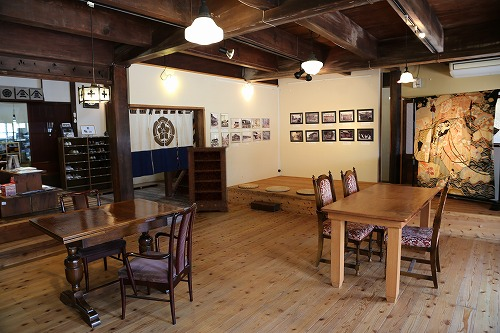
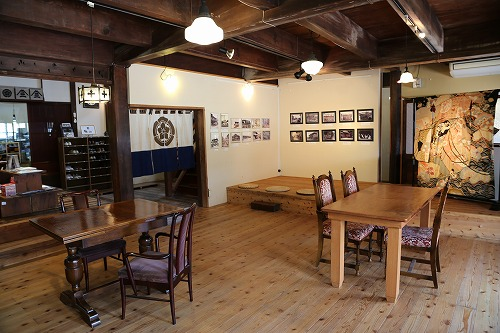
- bookshelf (207, 179)
